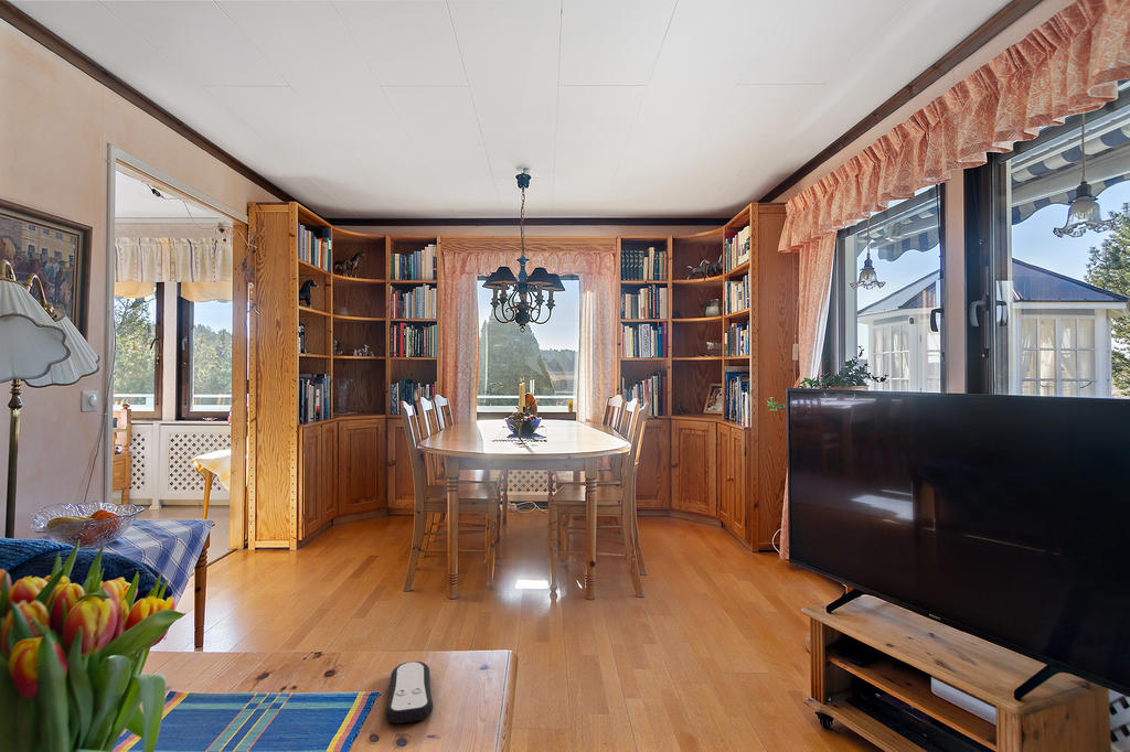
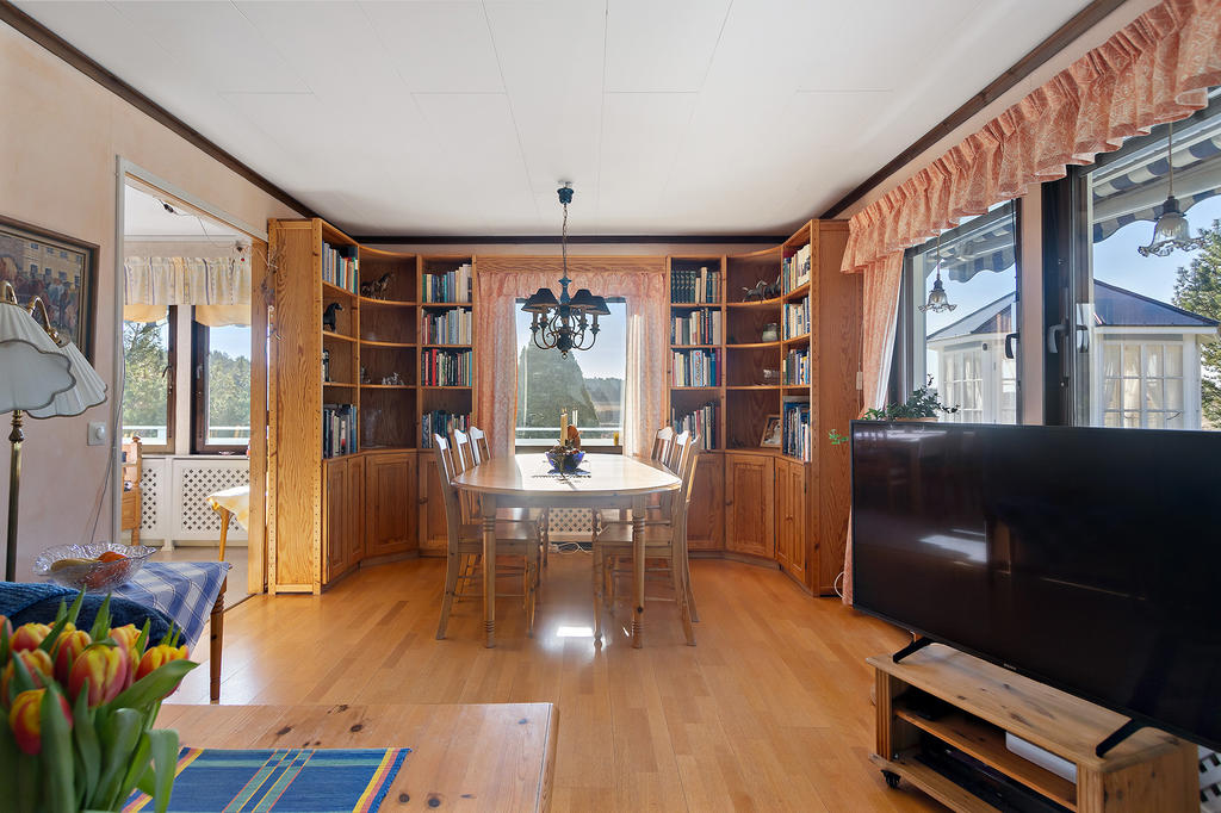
- remote control (409, 689)
